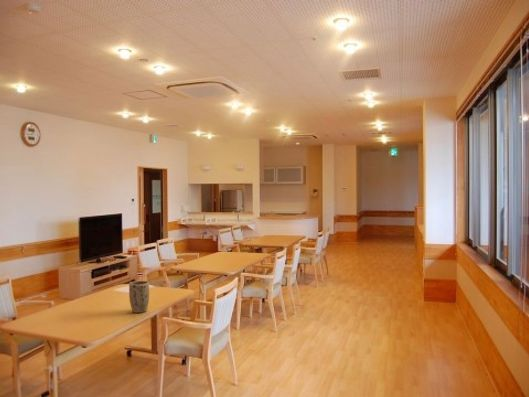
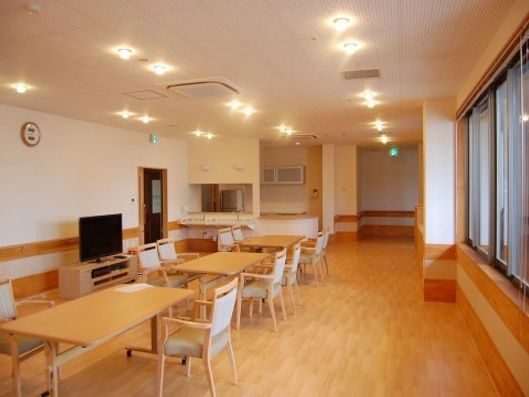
- plant pot (139, 296)
